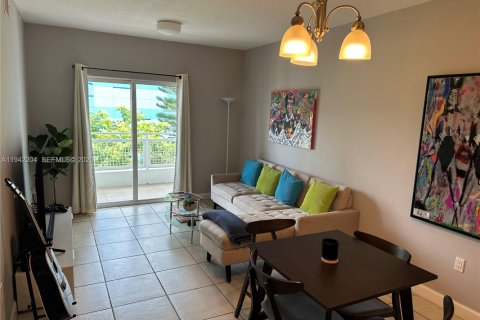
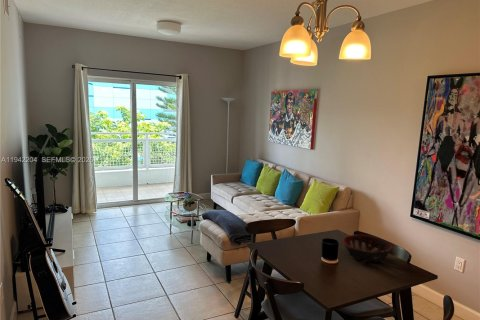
+ decorative bowl (366, 249)
